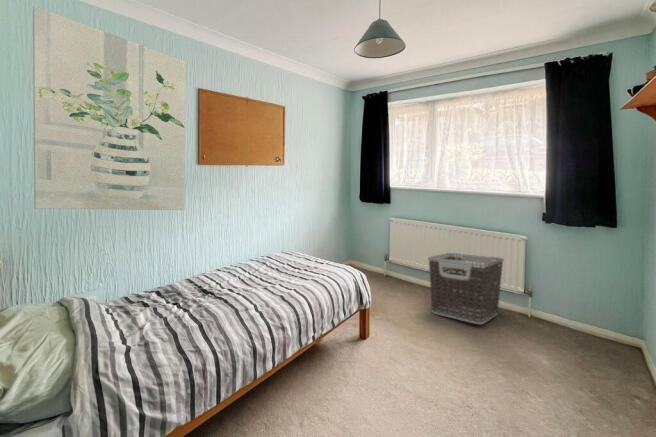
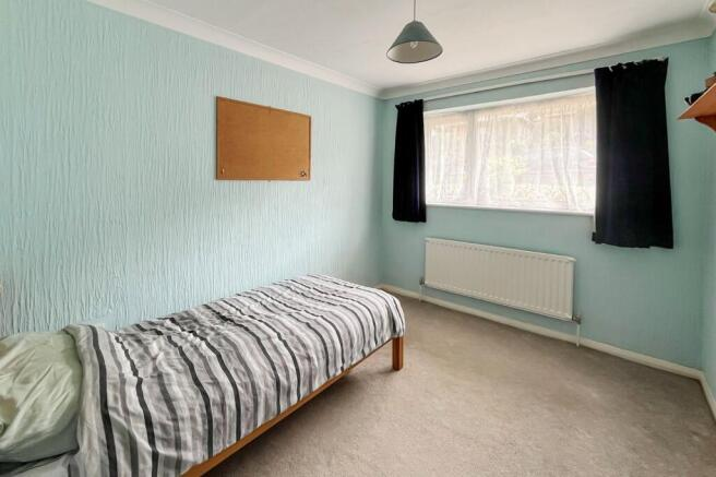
- wall art (120, 124)
- clothes hamper (465, 285)
